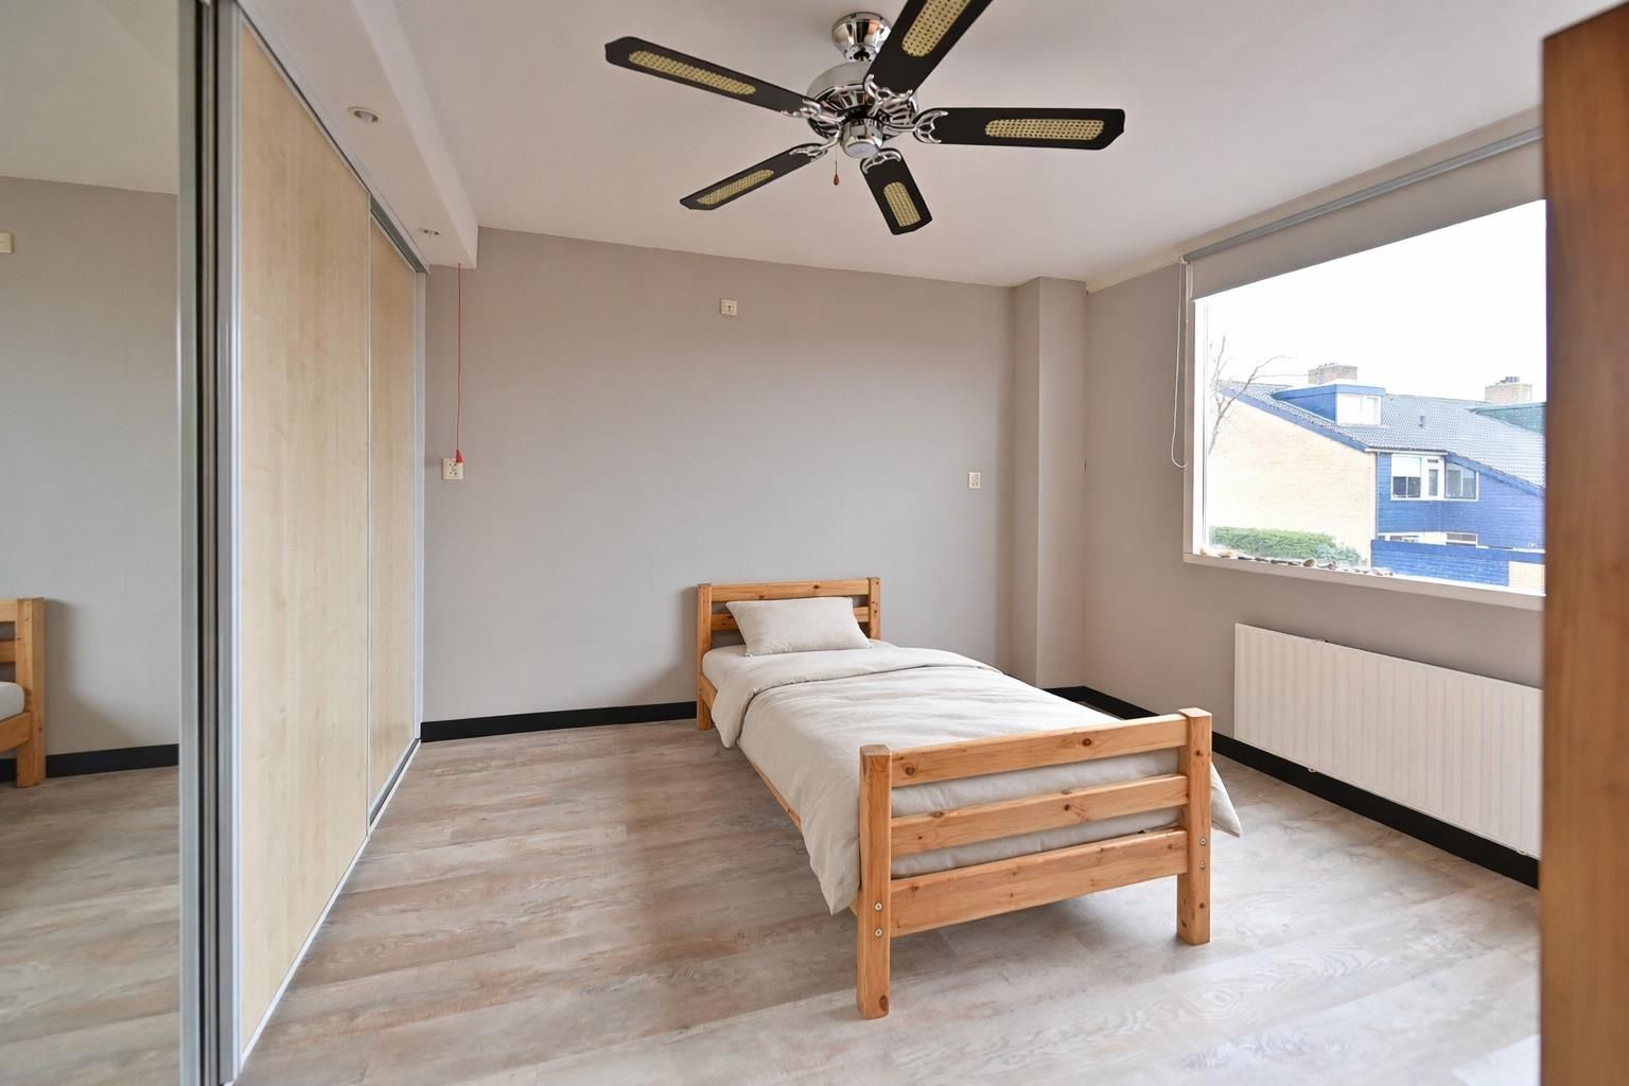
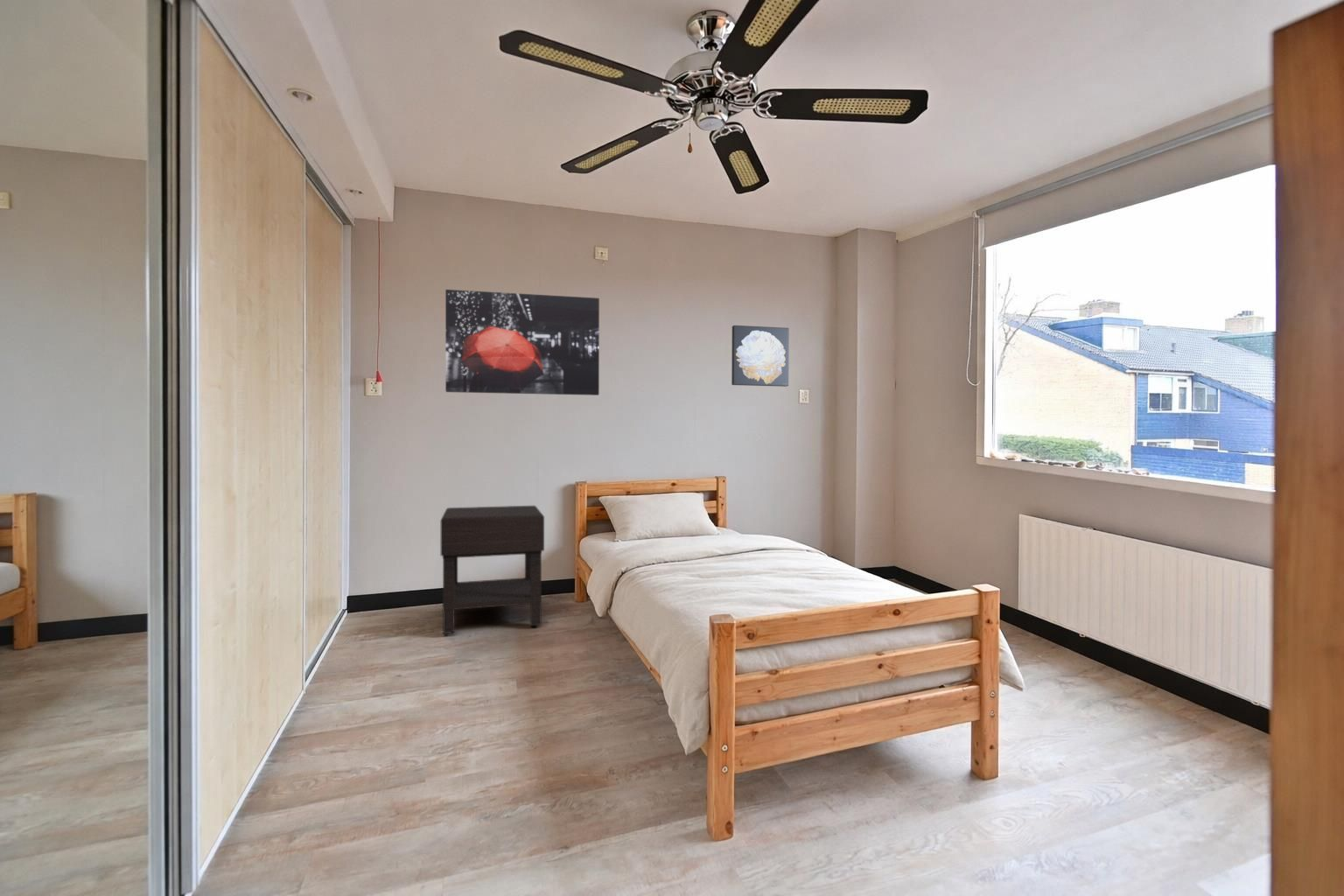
+ wall art (760, 356)
+ nightstand (490, 556)
+ wall art (524, 344)
